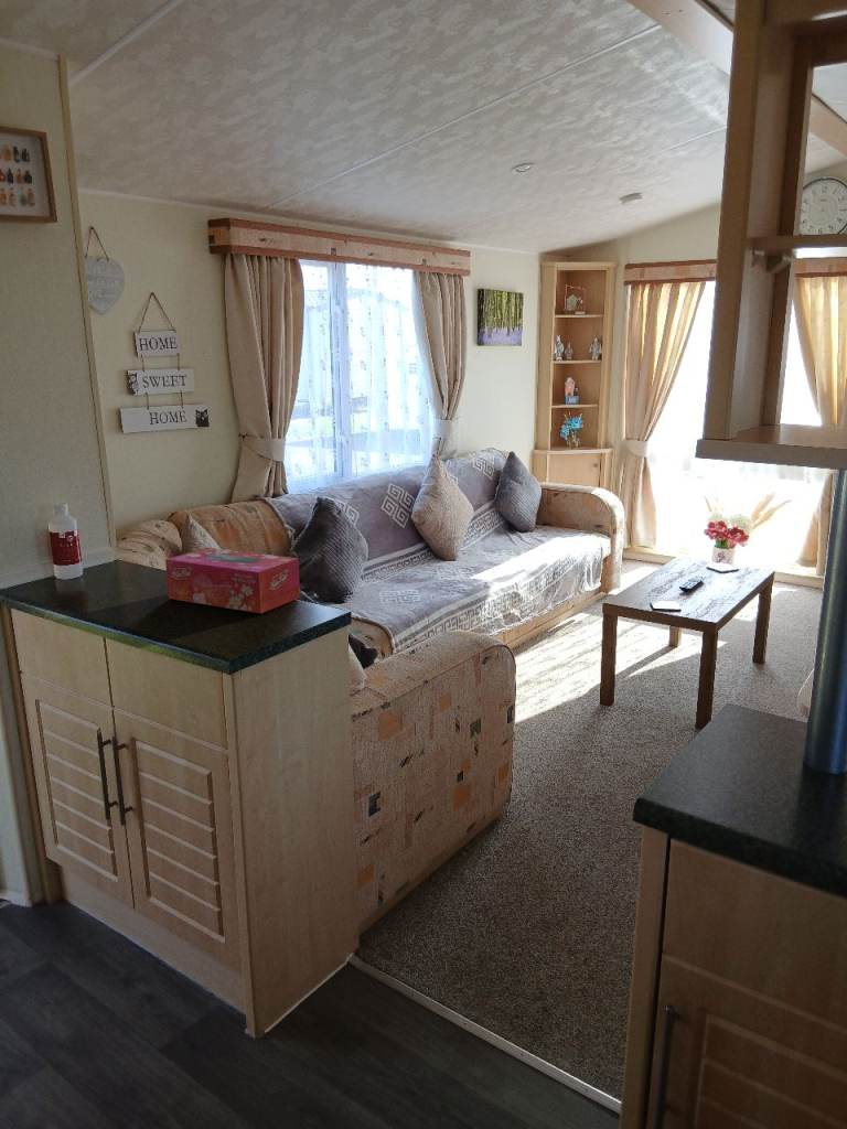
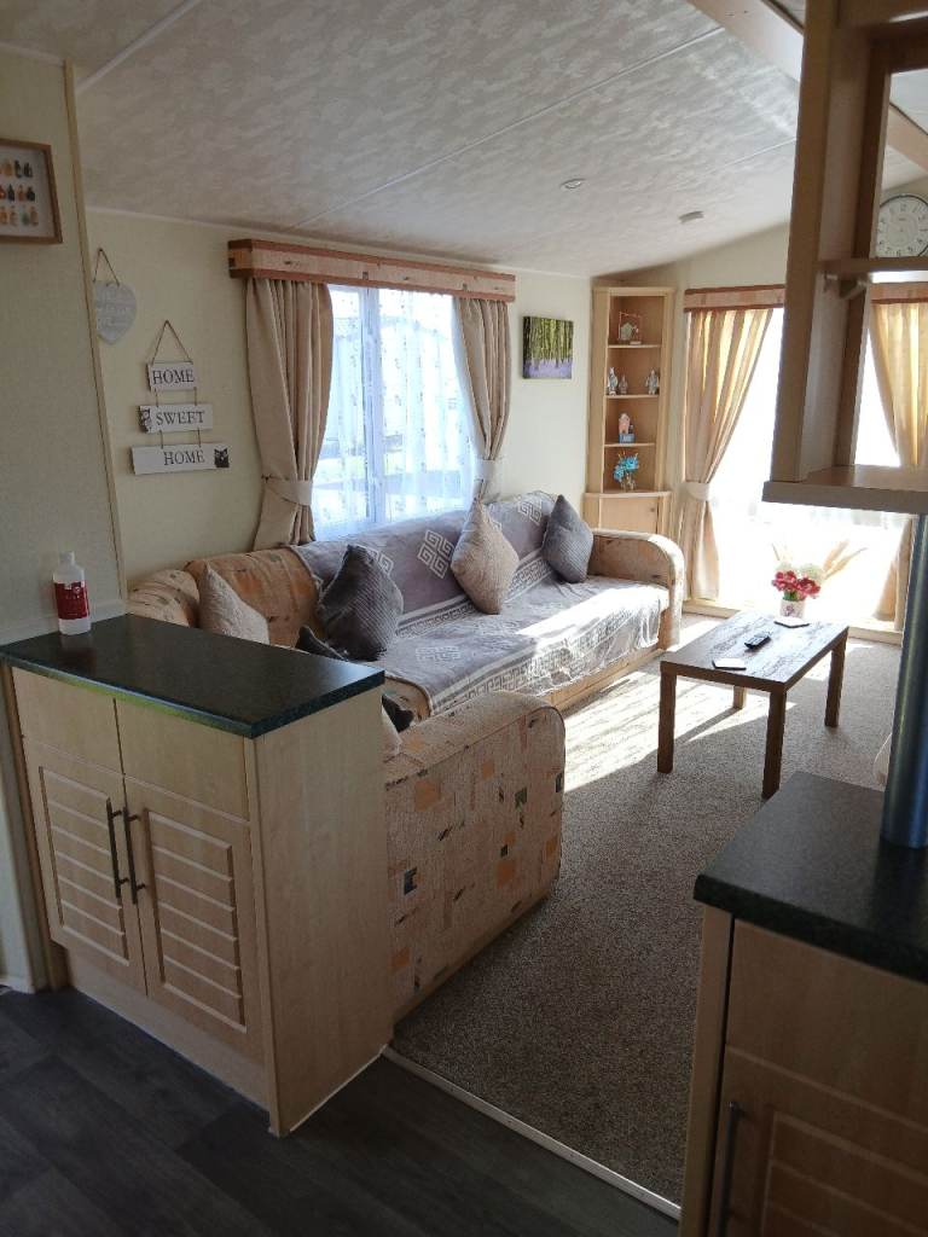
- tissue box (233, 578)
